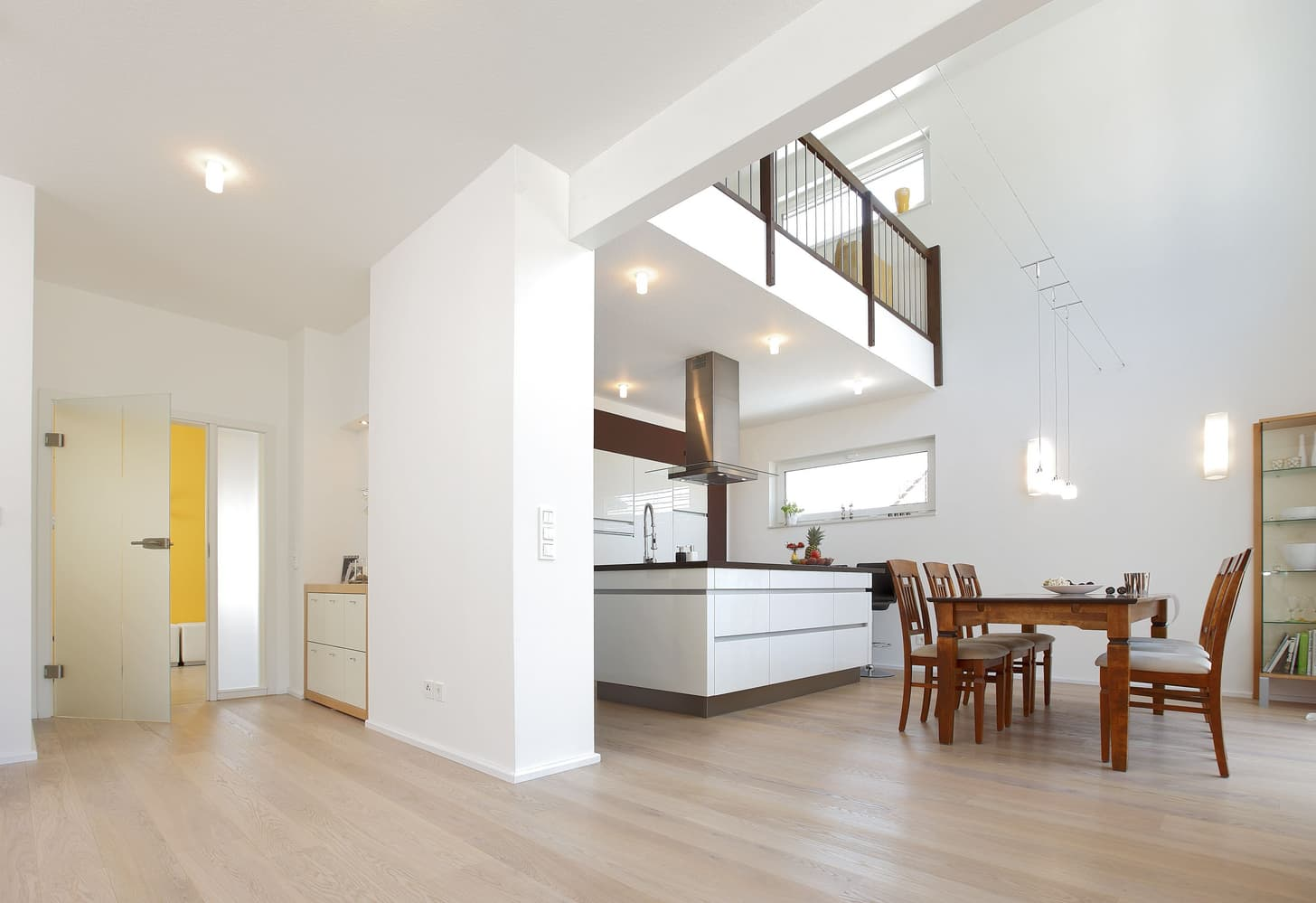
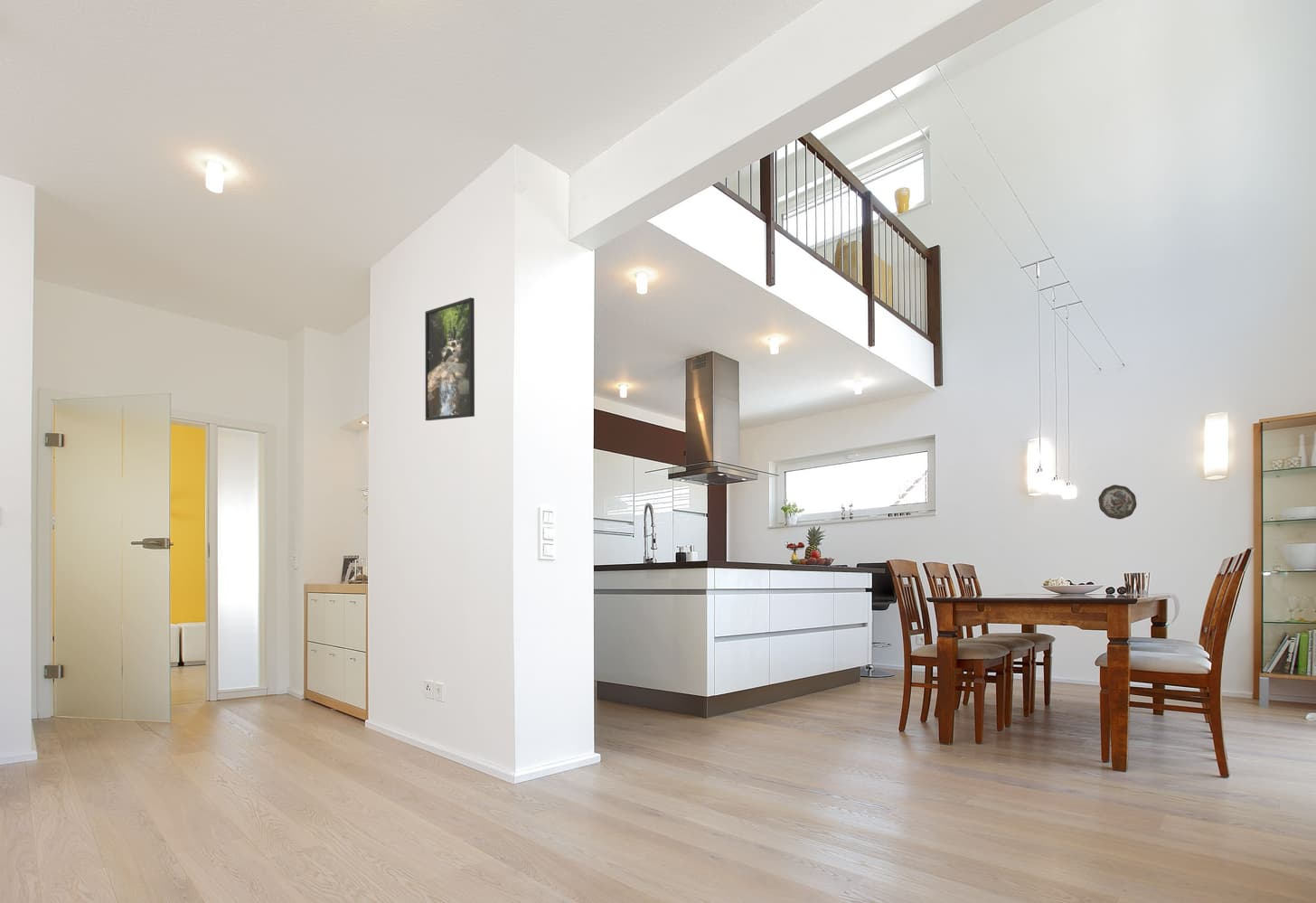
+ decorative plate (1117, 502)
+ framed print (448, 362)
